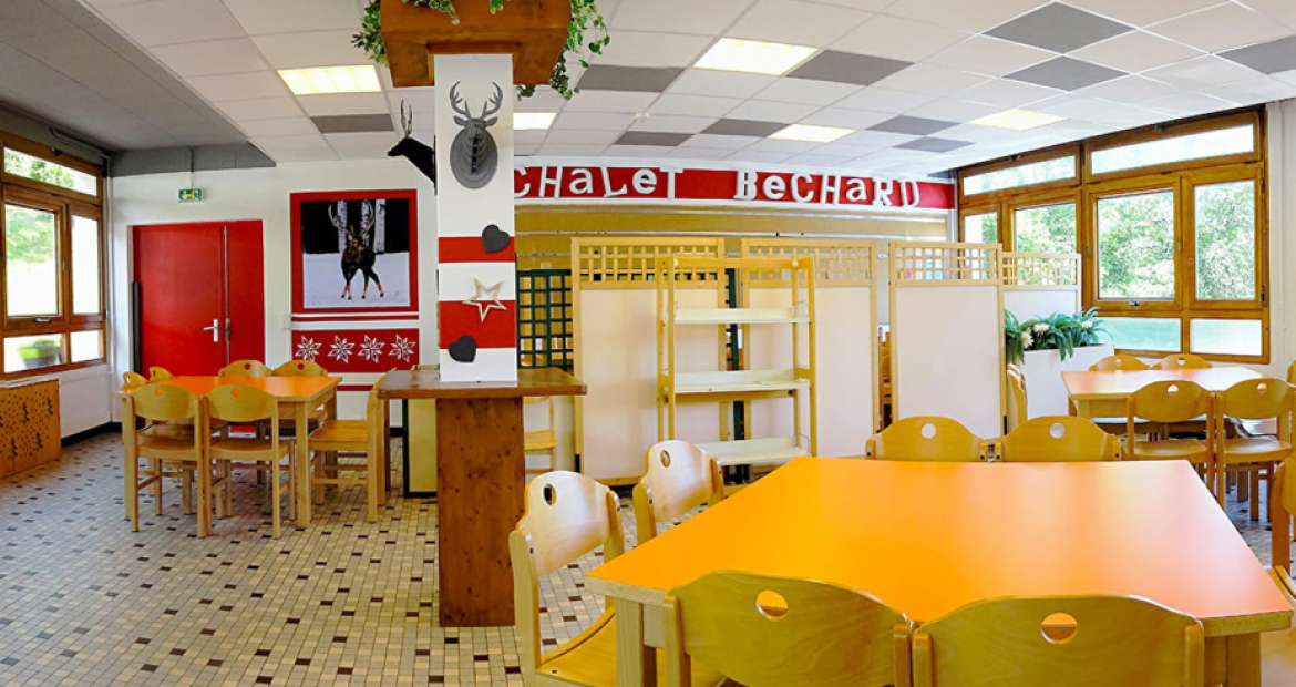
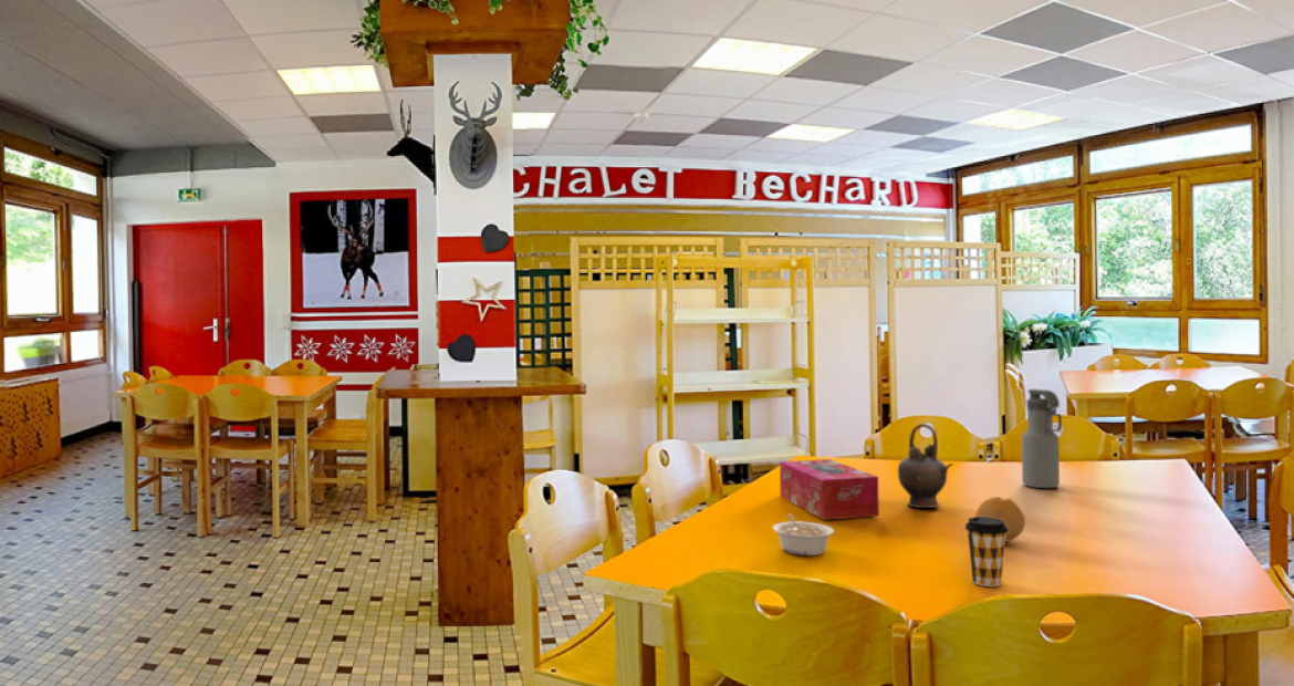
+ water bottle (1040, 437)
+ fruit (1000, 518)
+ legume (801, 537)
+ teapot (926, 465)
+ tissue box (826, 487)
+ coffee cup (987, 551)
